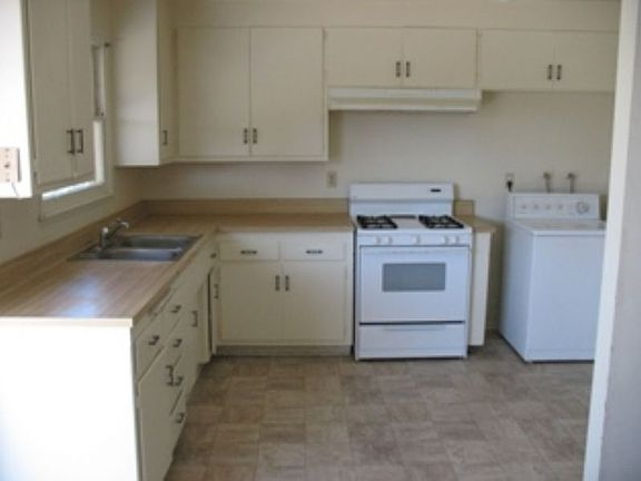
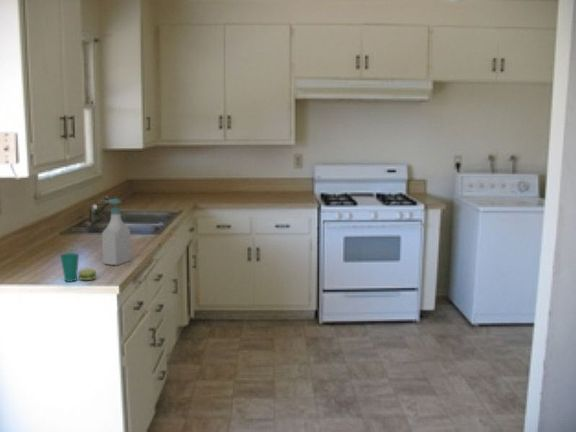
+ soap bottle (114, 230)
+ cup (77, 267)
